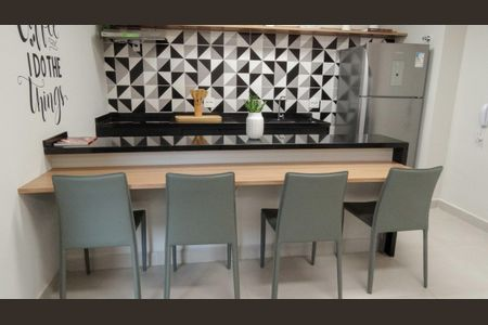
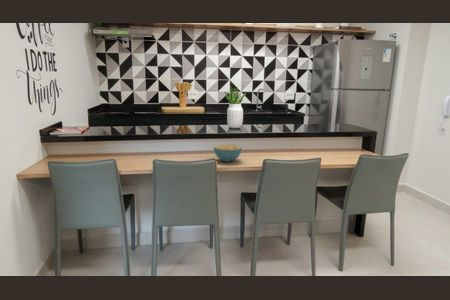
+ cereal bowl (227, 153)
